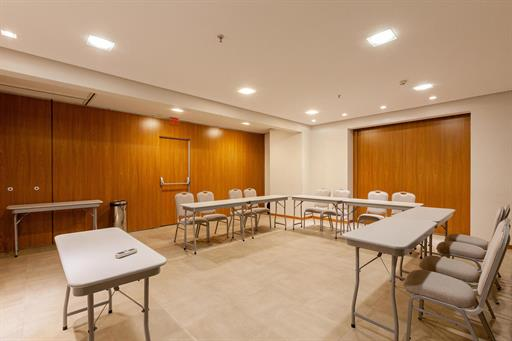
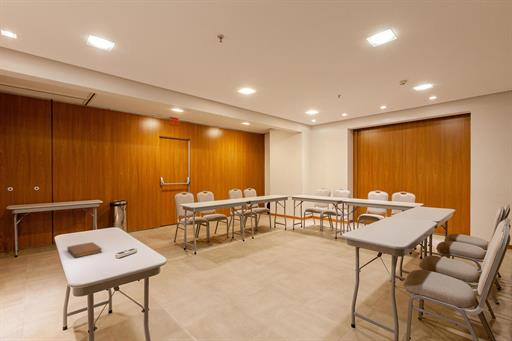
+ notebook (84, 249)
